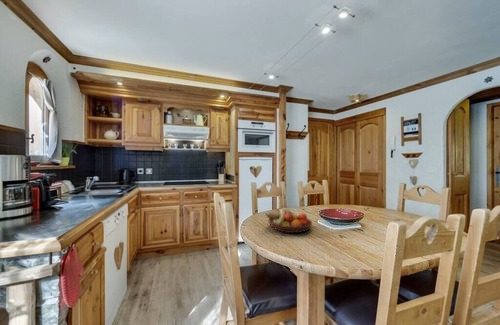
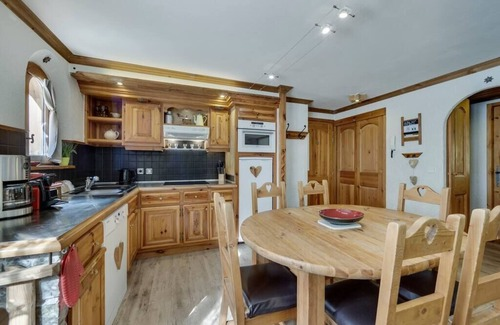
- fruit bowl (289, 218)
